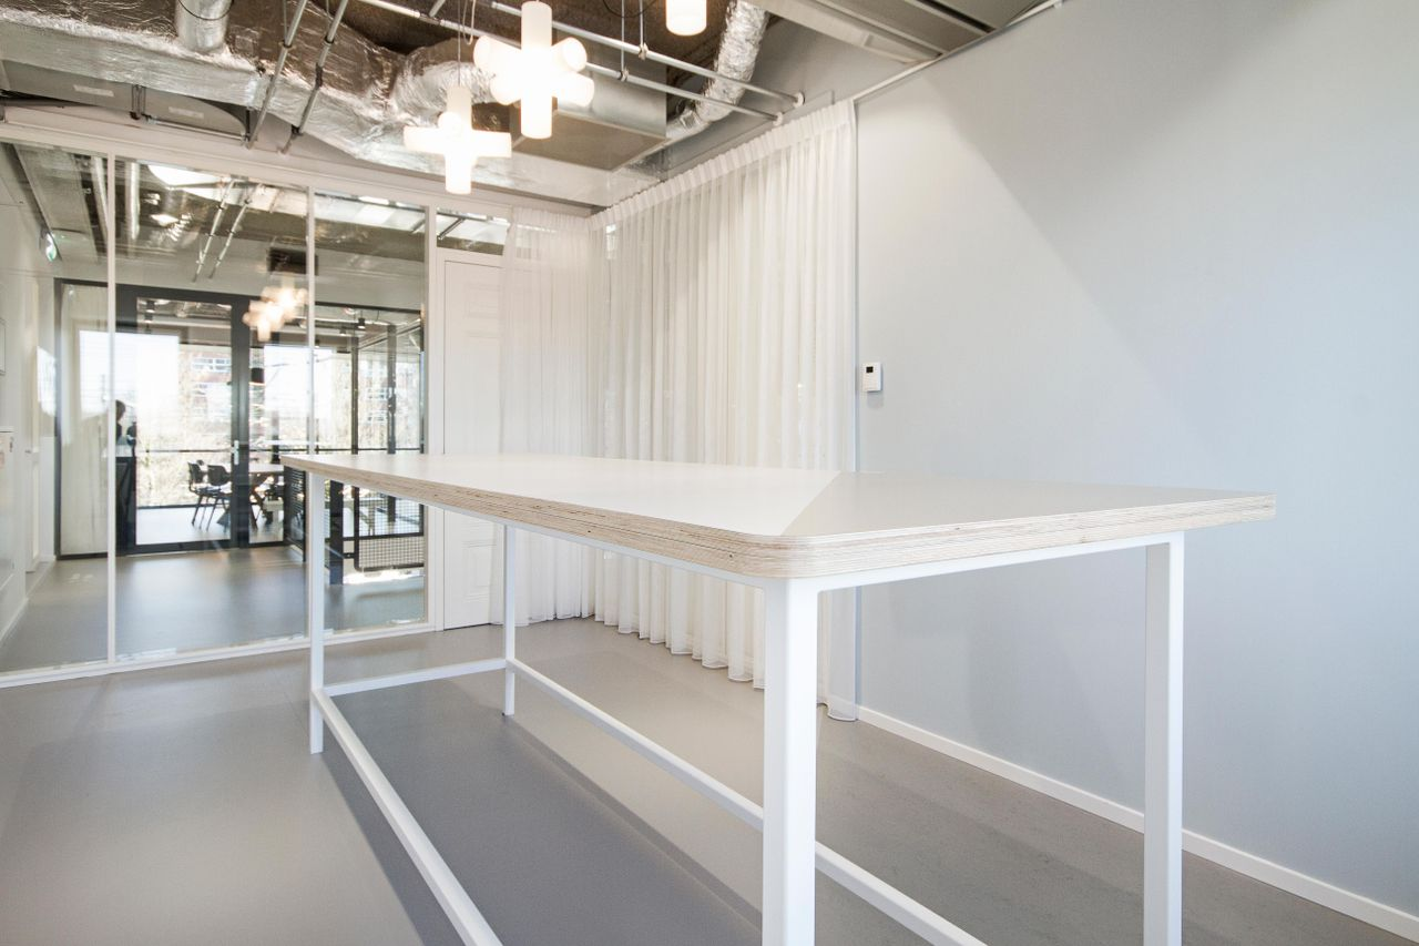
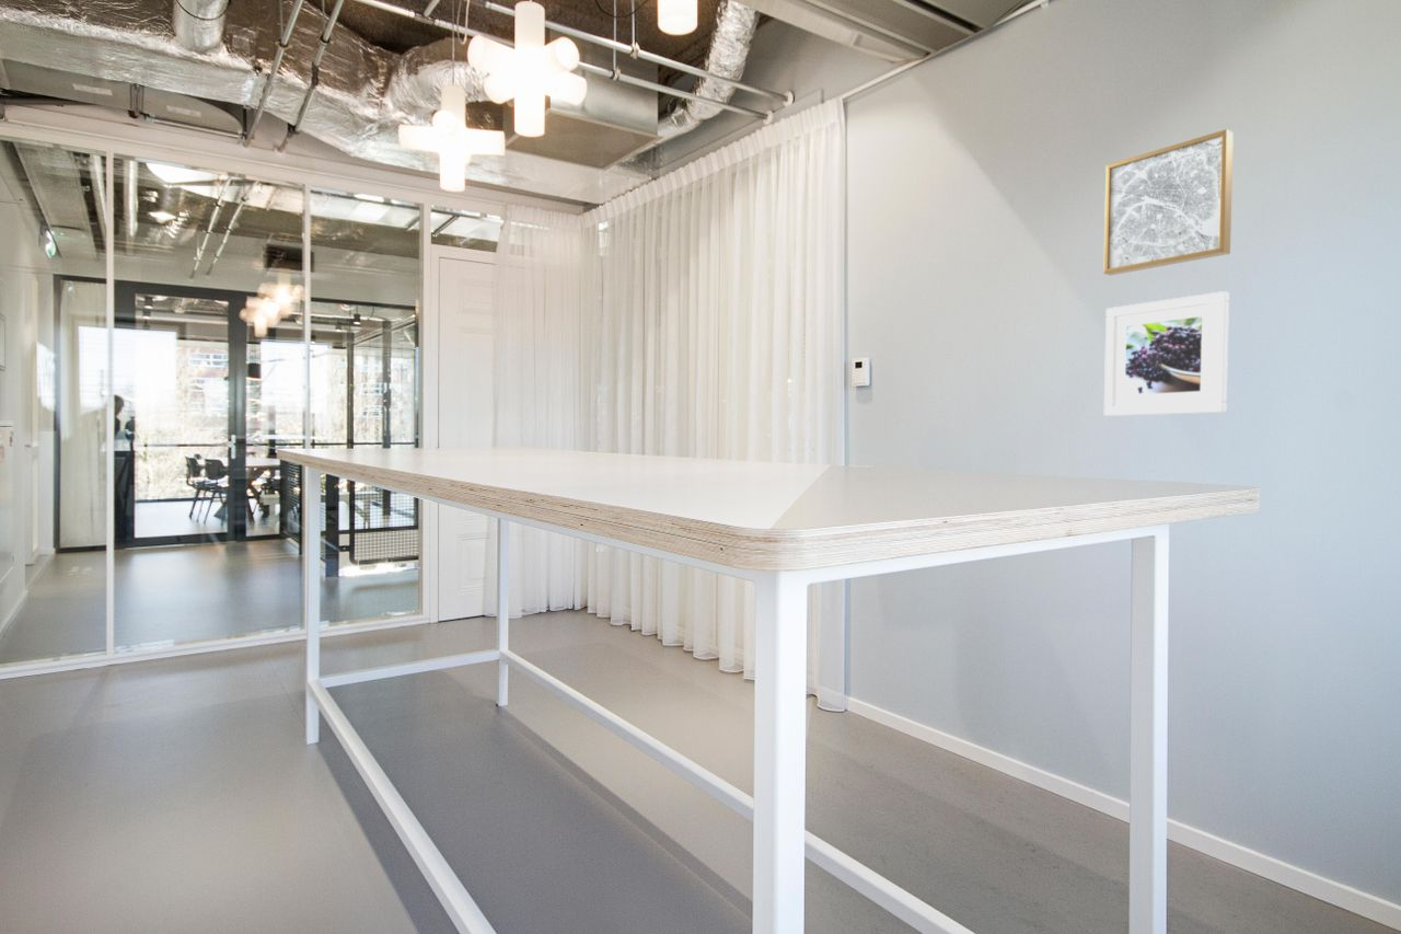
+ wall art (1165, 207)
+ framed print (1162, 357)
